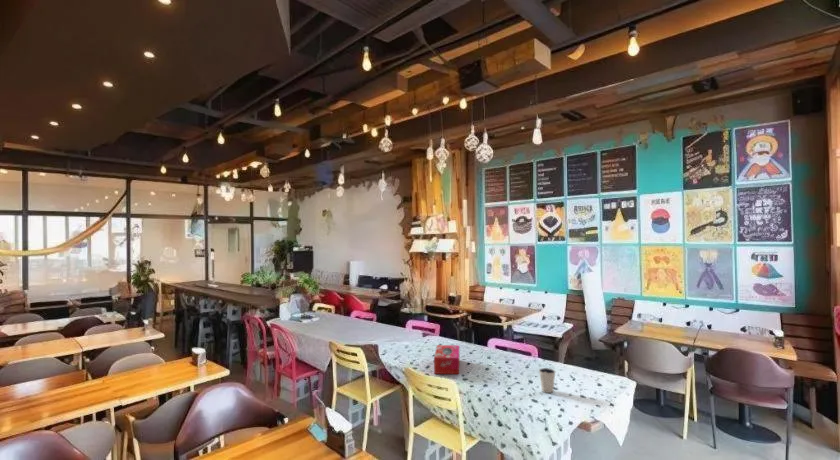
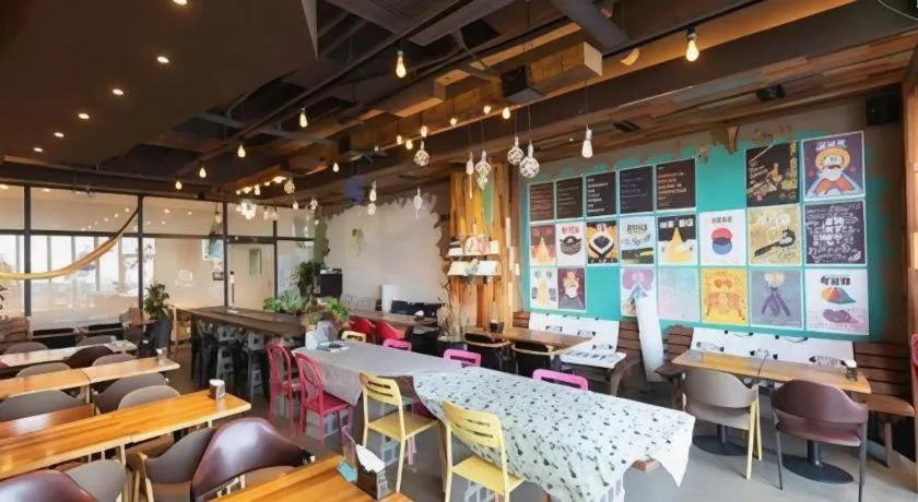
- tissue box (447, 358)
- dixie cup (547, 380)
